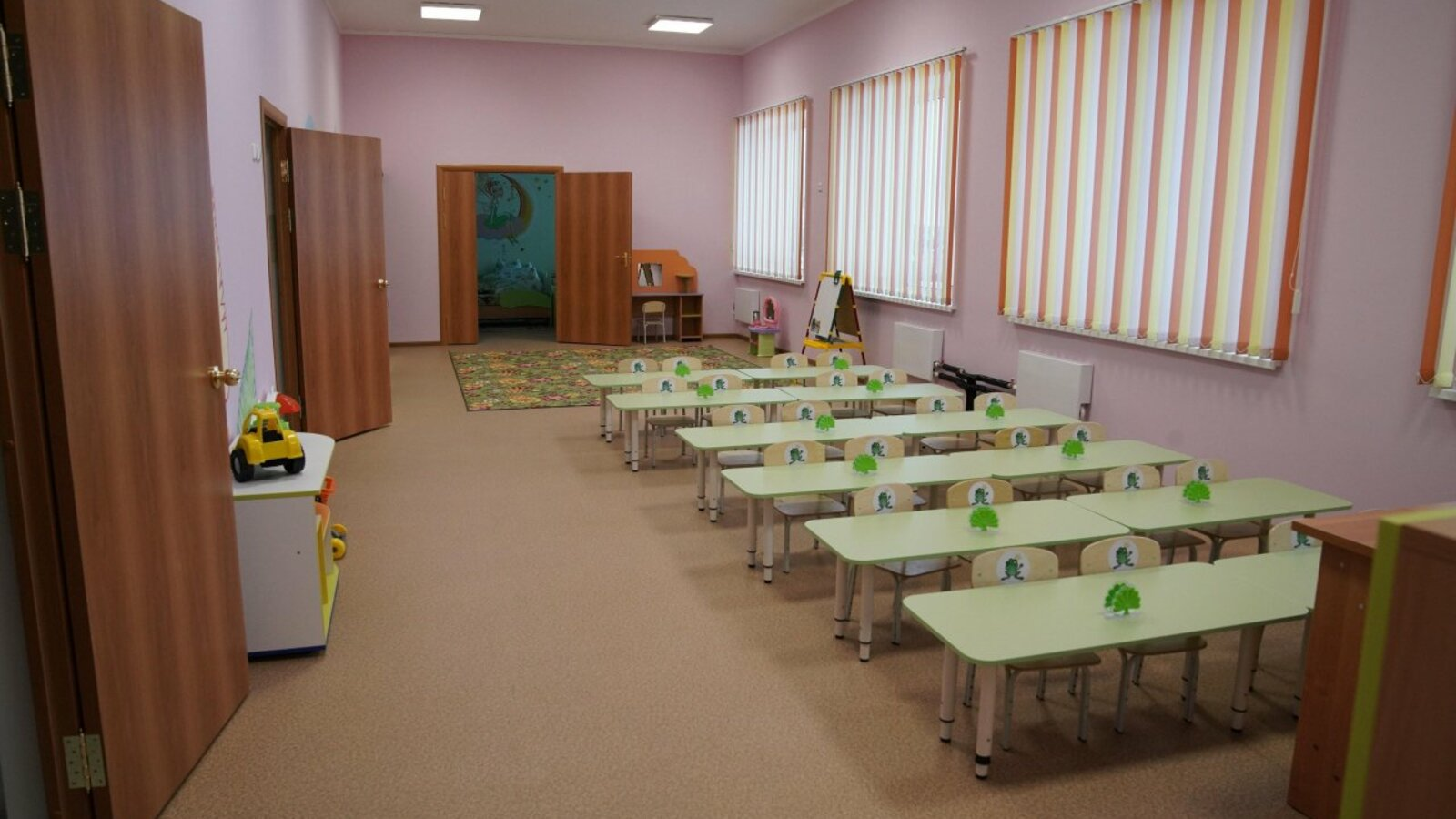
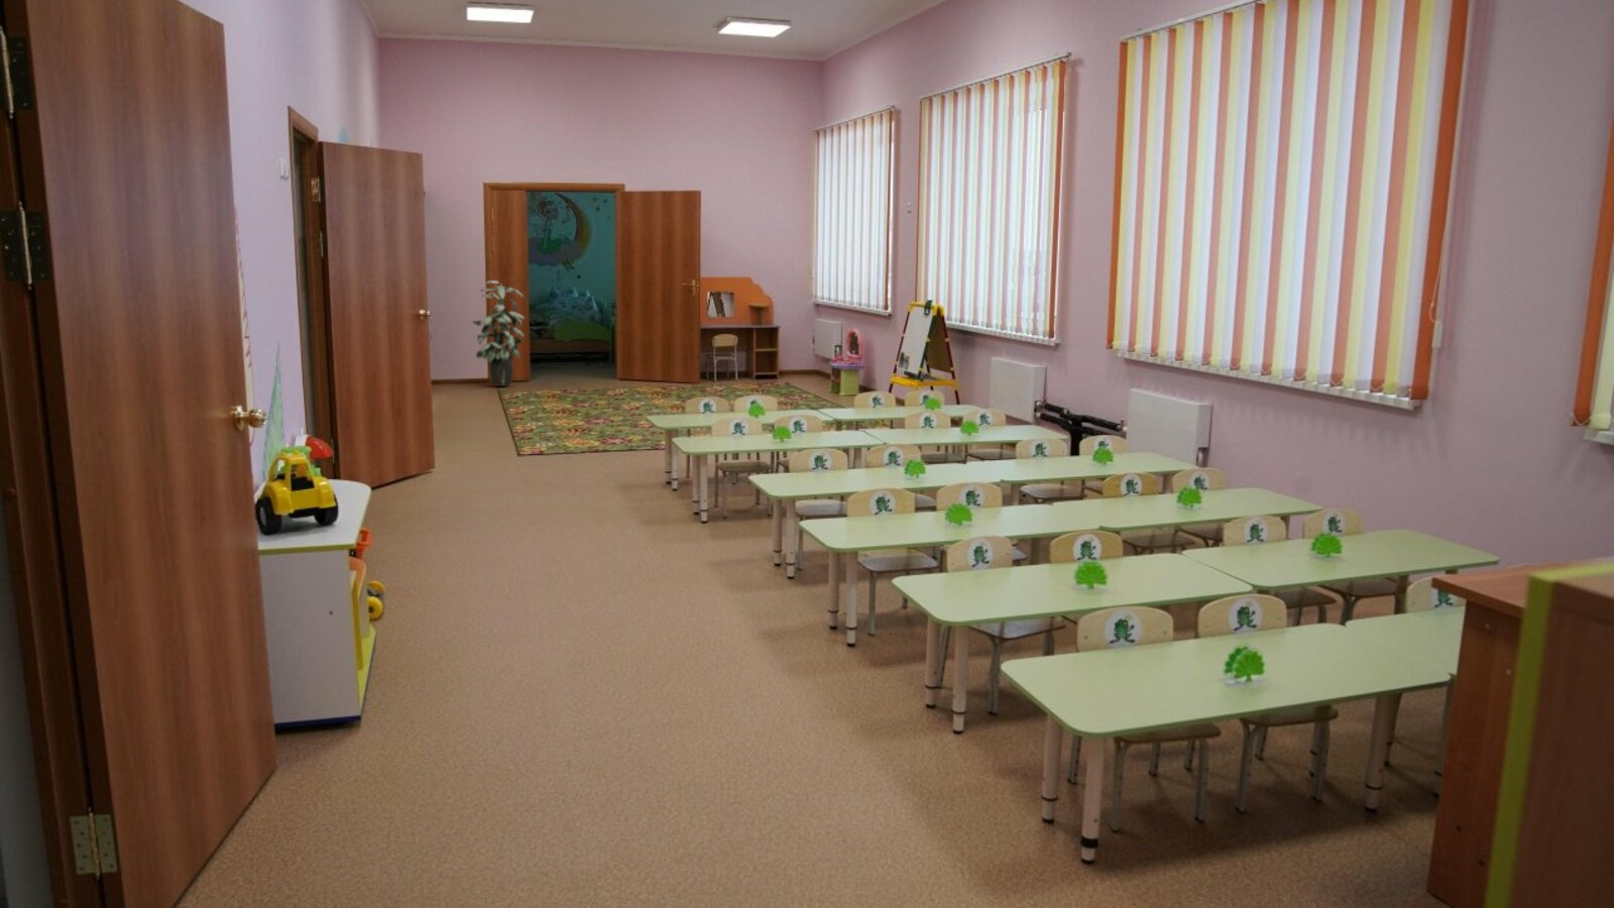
+ indoor plant (499, 333)
